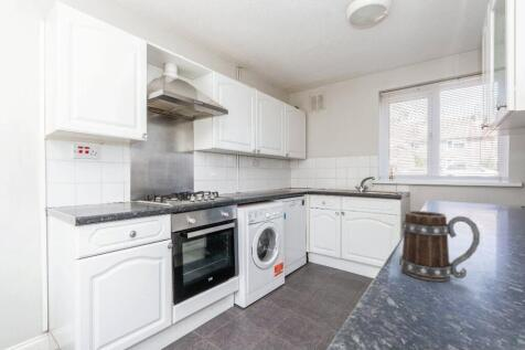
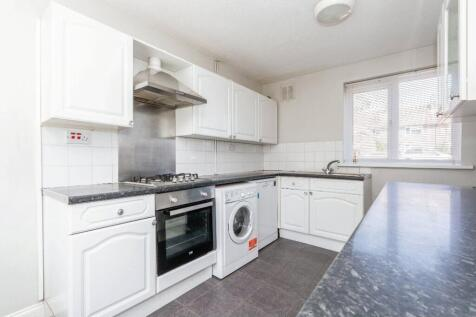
- mug (436, 244)
